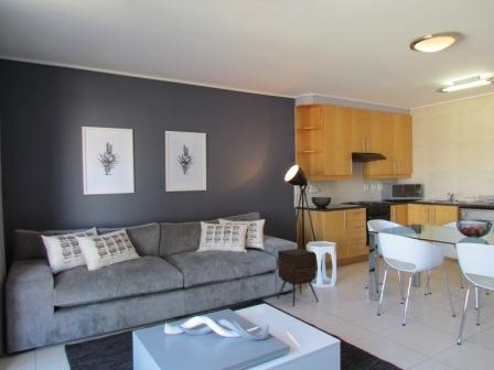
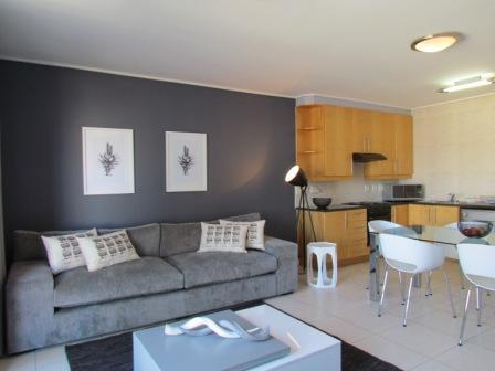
- side table (297, 275)
